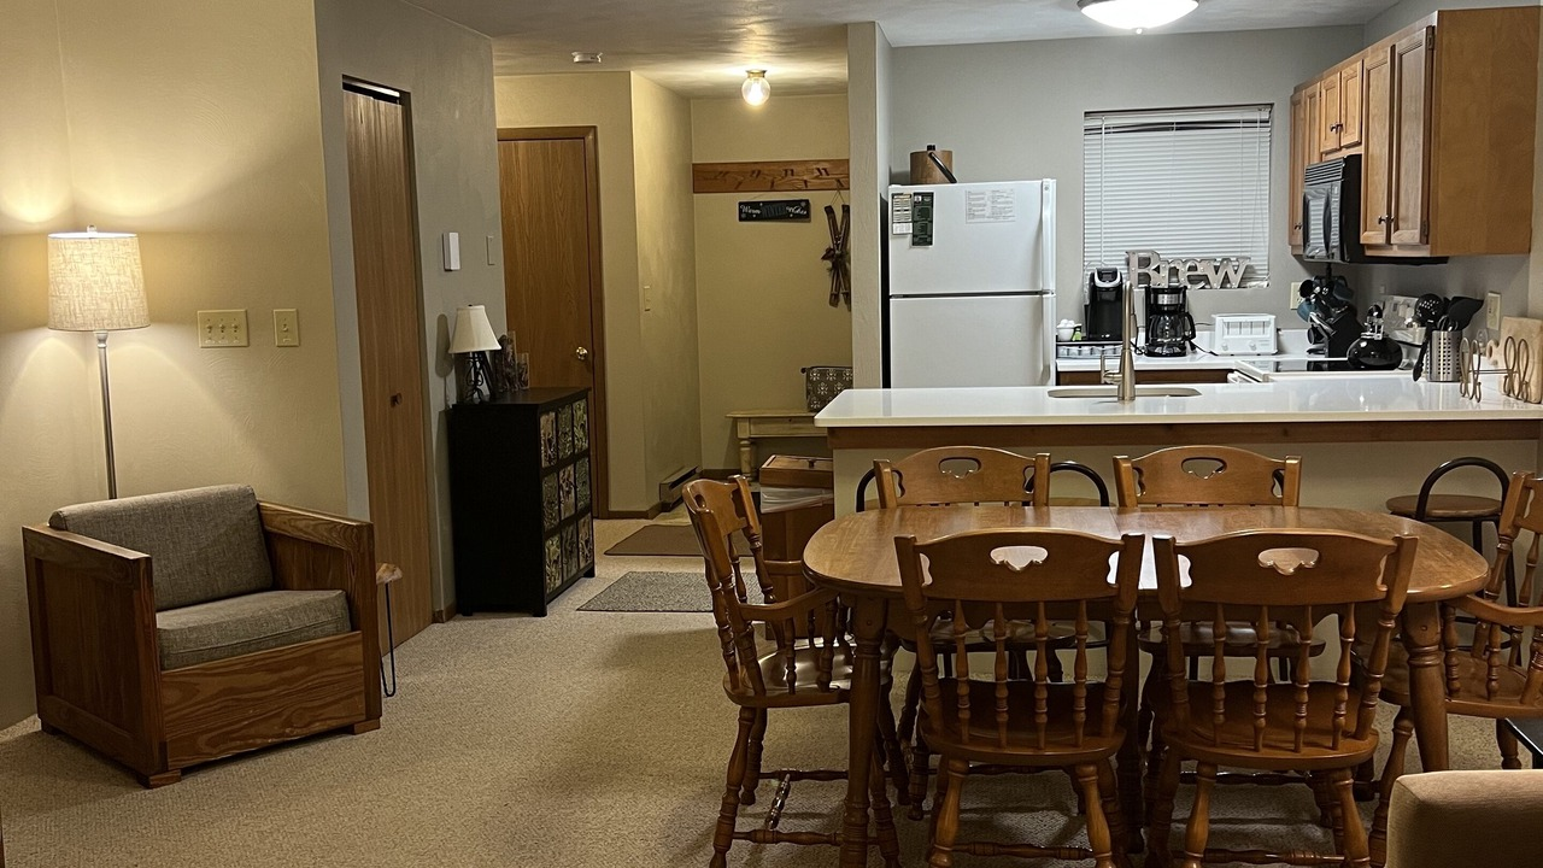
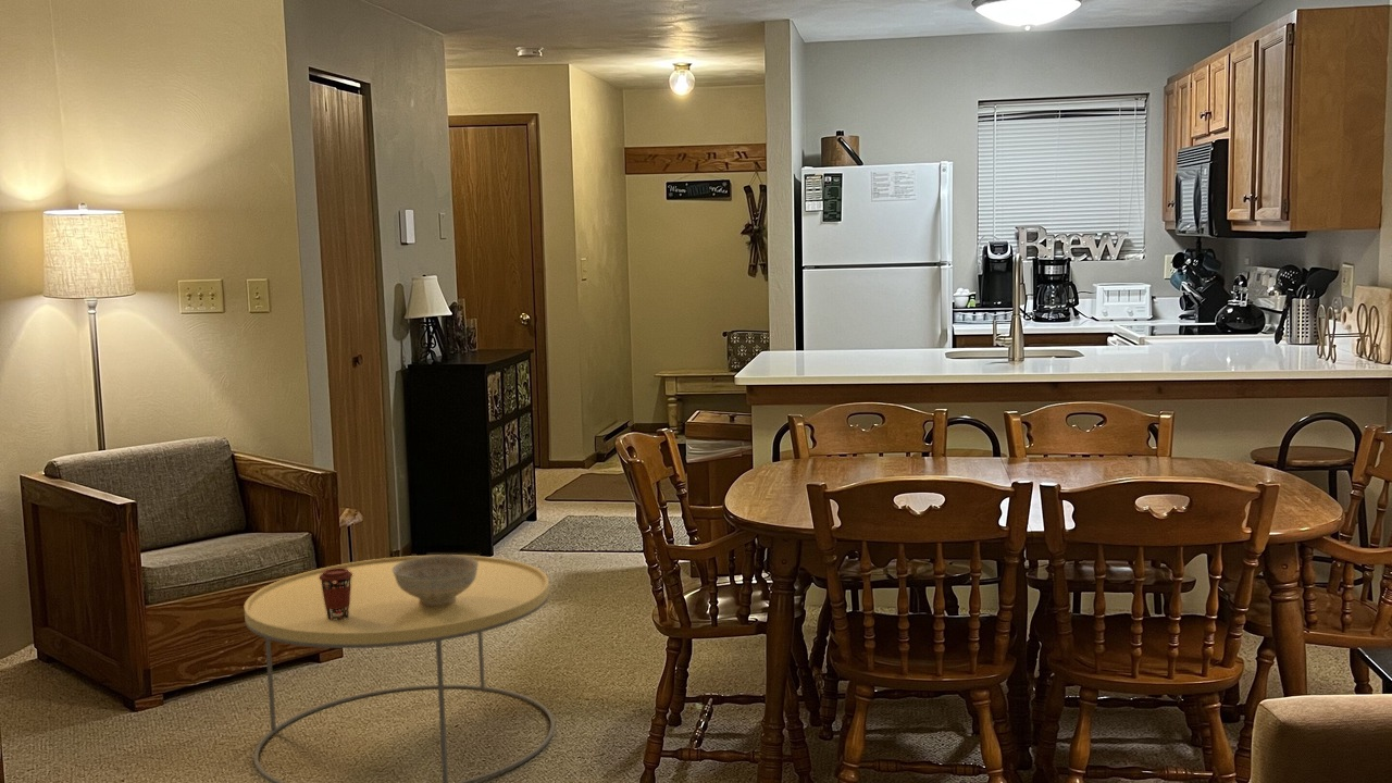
+ coffee table (402, 645)
+ decorative bowl (436, 579)
+ coffee cup (336, 589)
